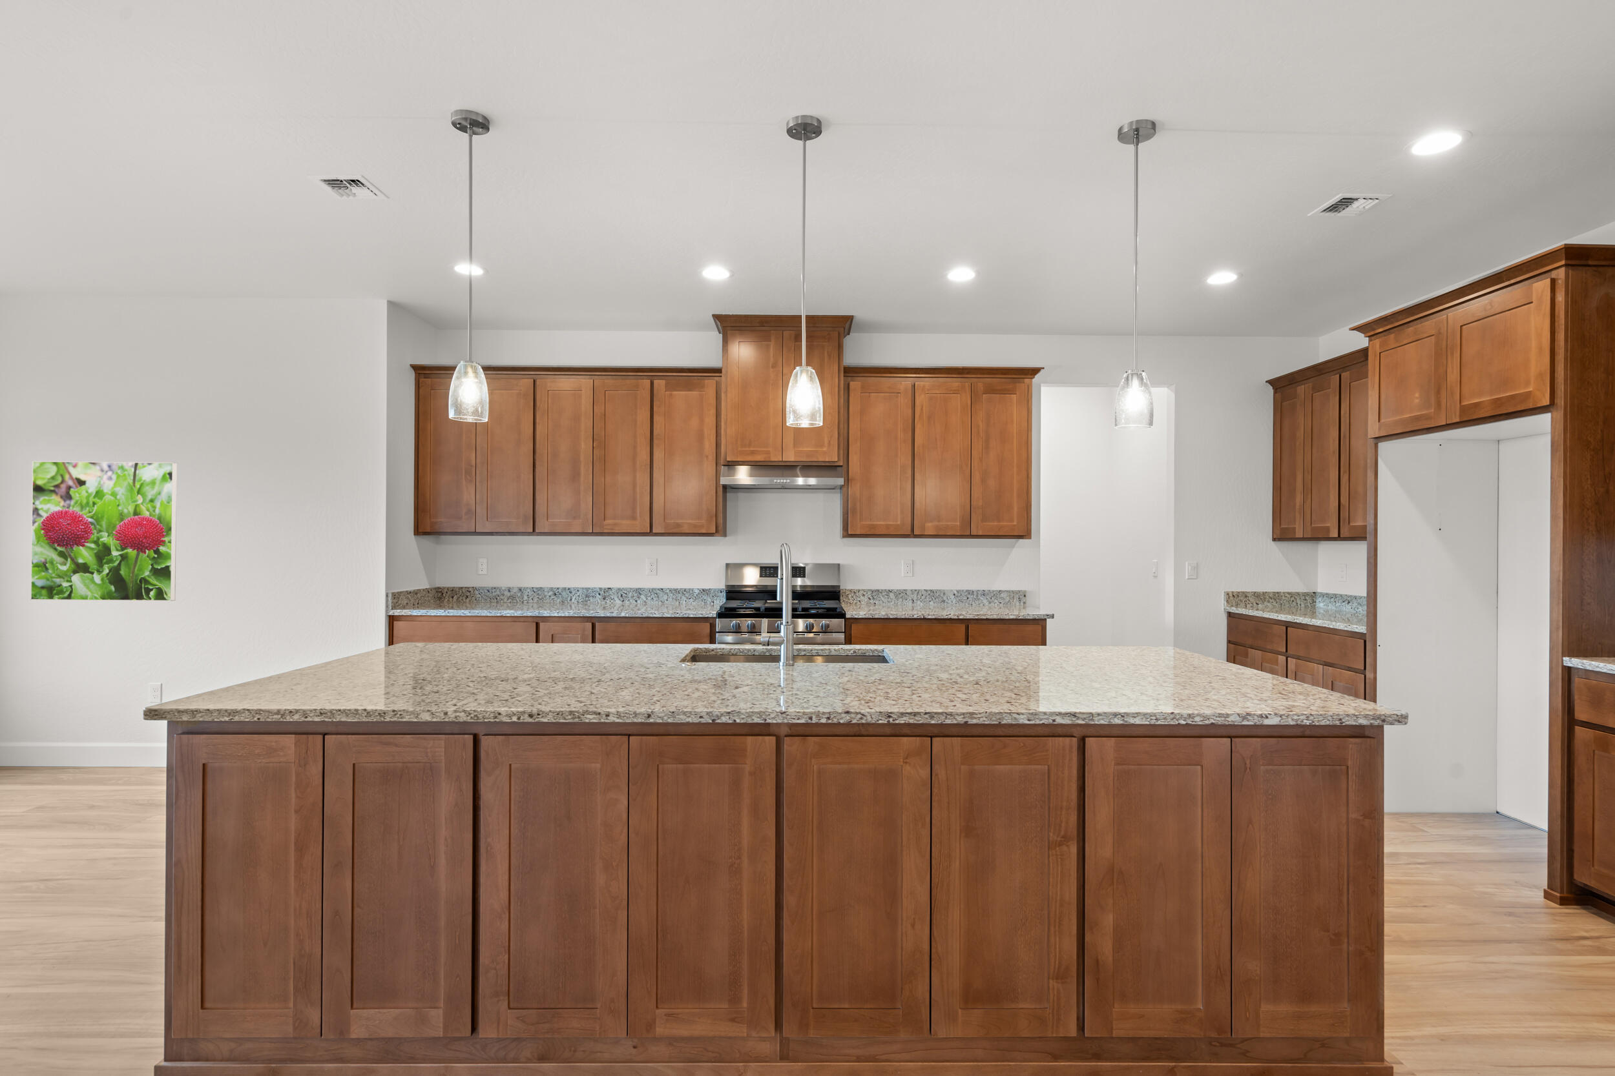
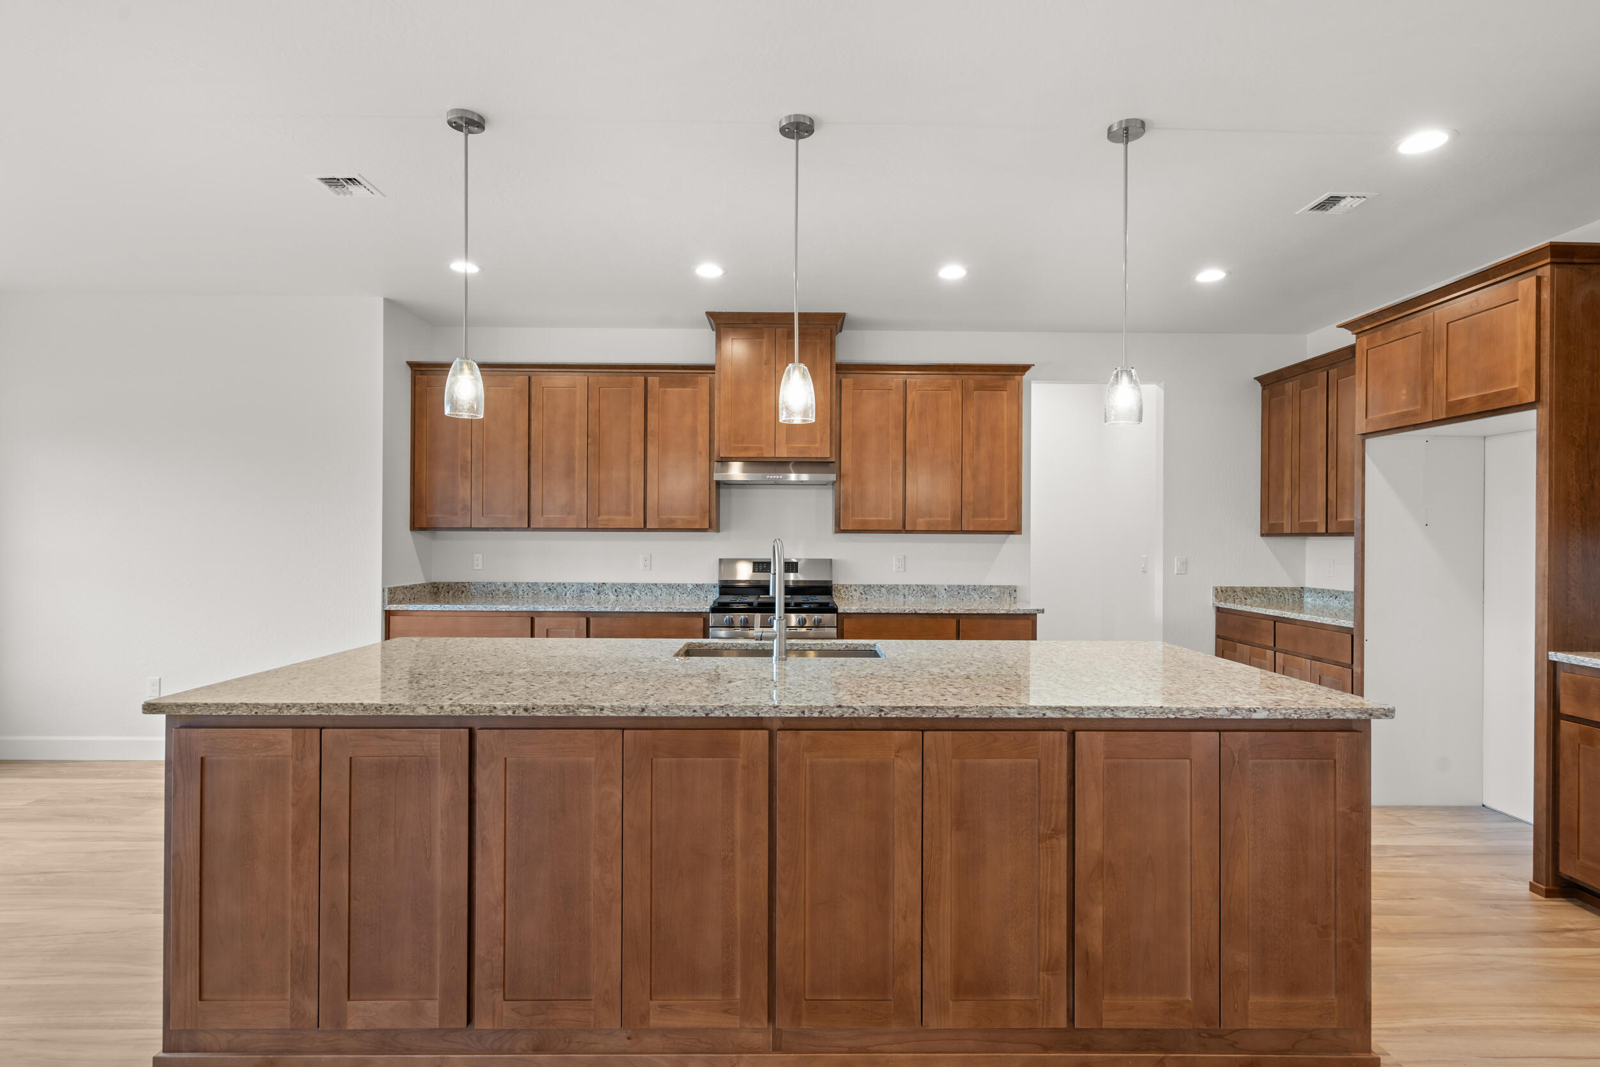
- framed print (105, 531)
